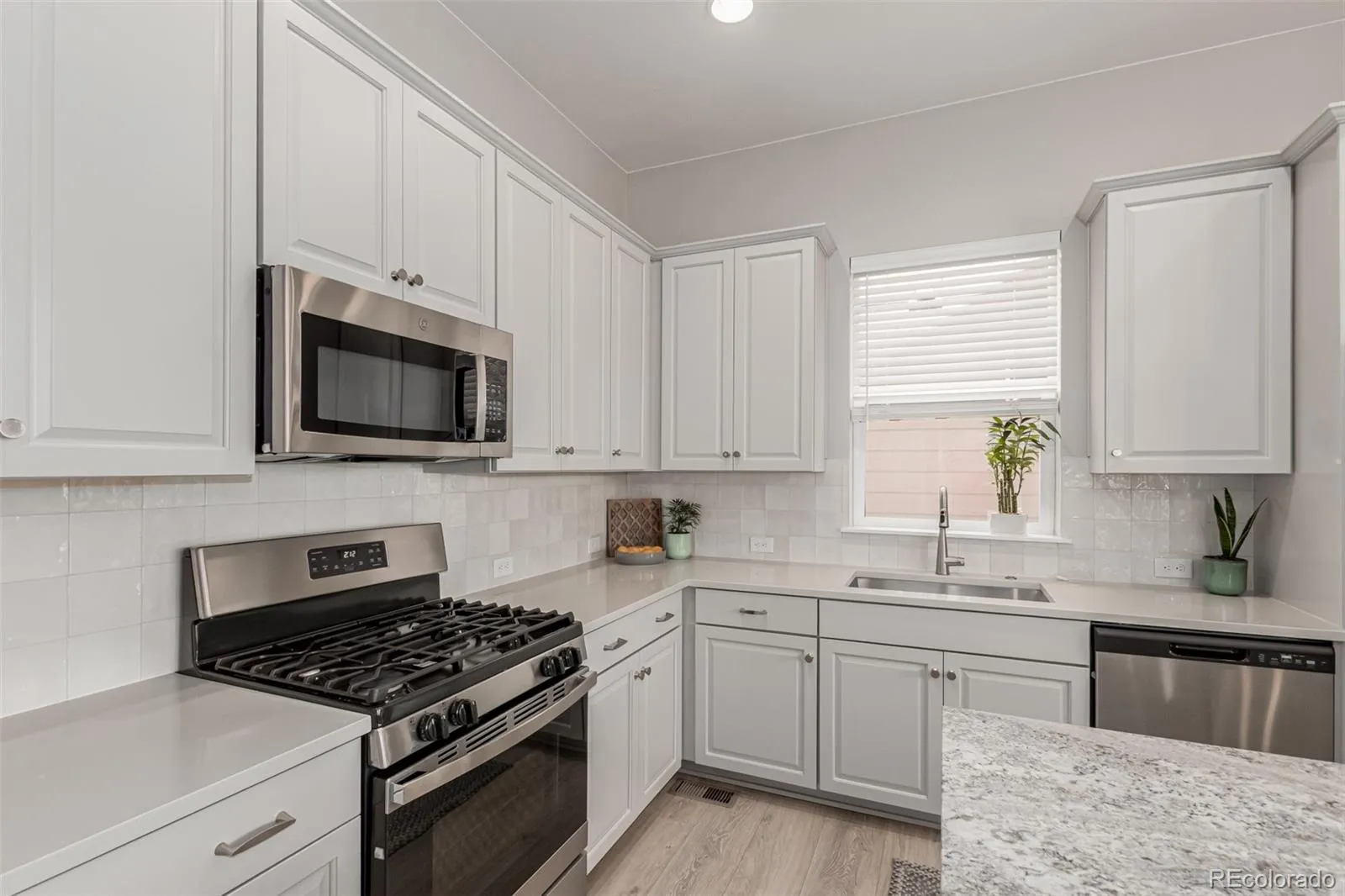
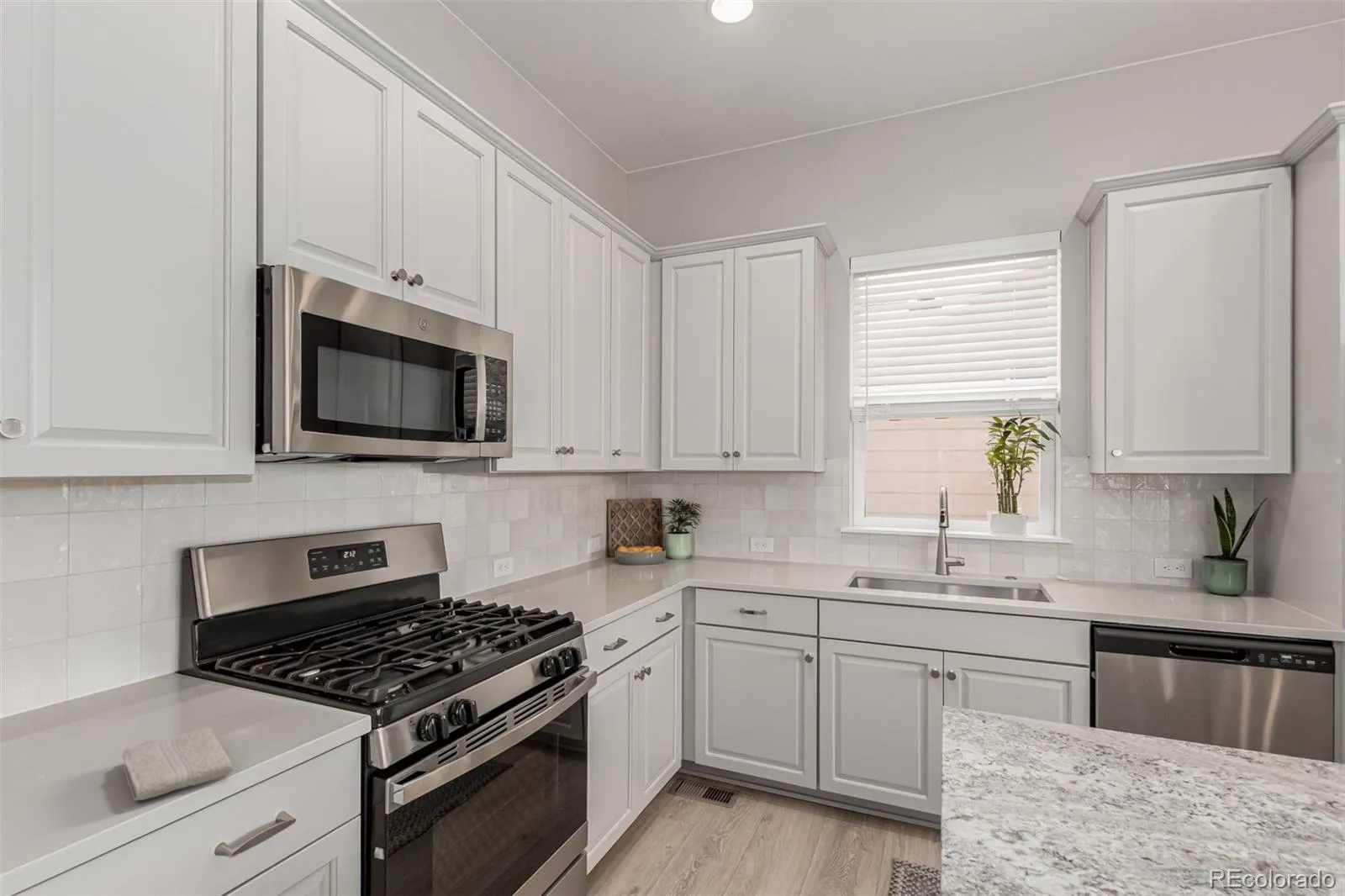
+ washcloth (176, 760)
